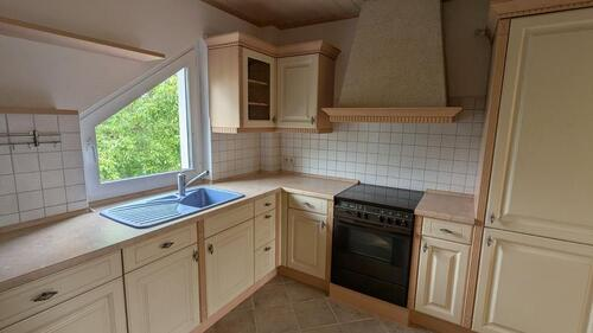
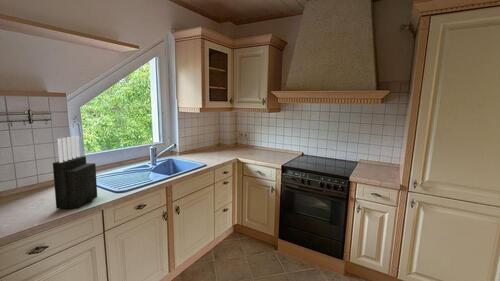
+ knife block (78, 170)
